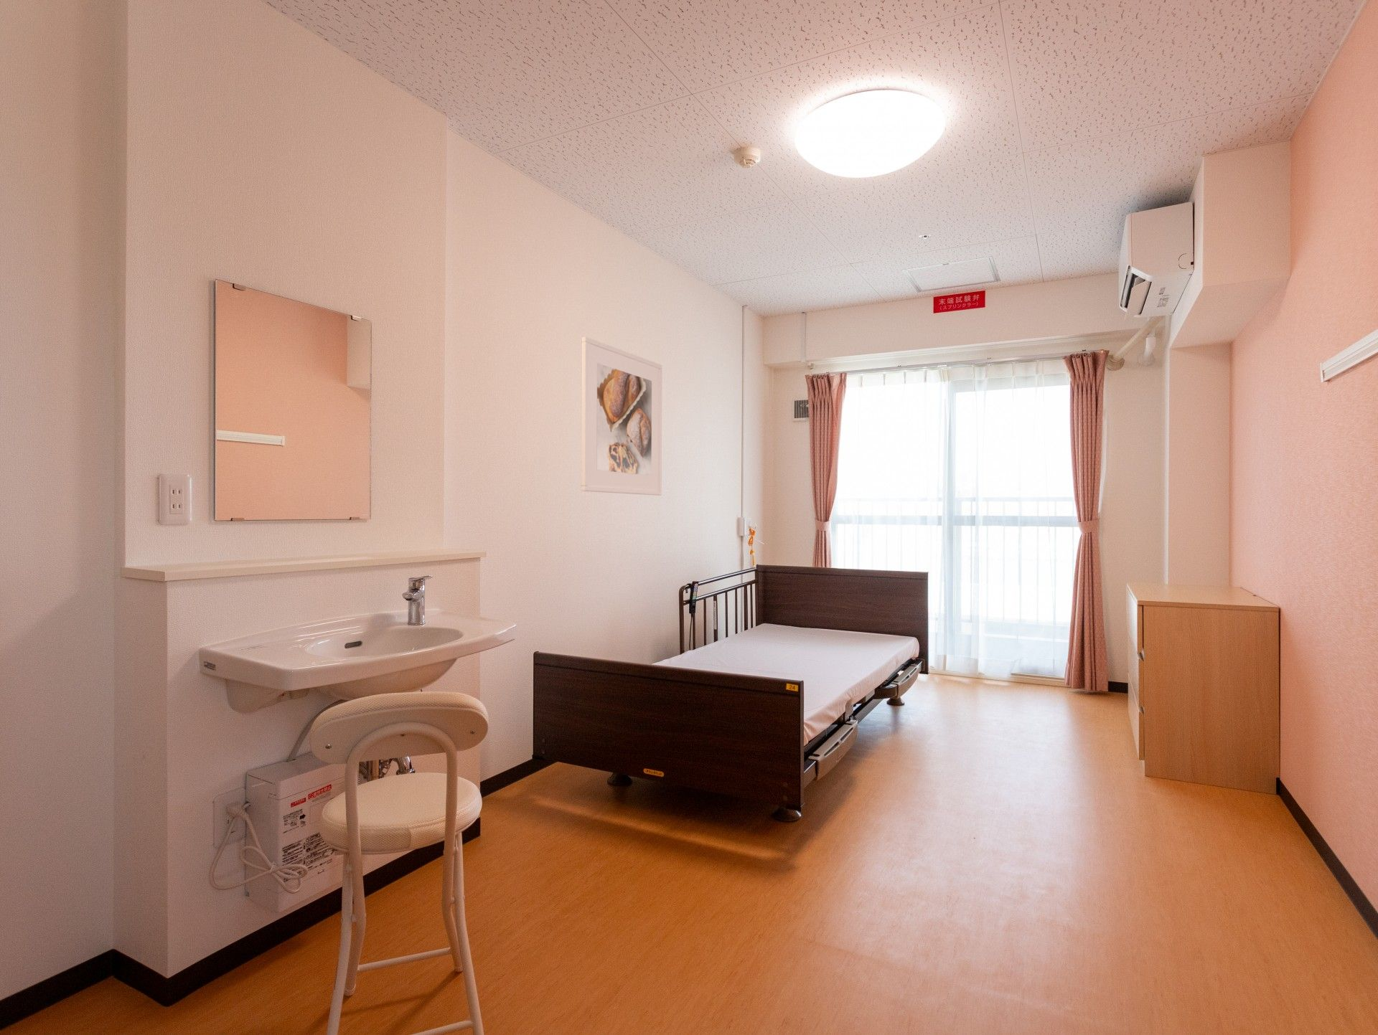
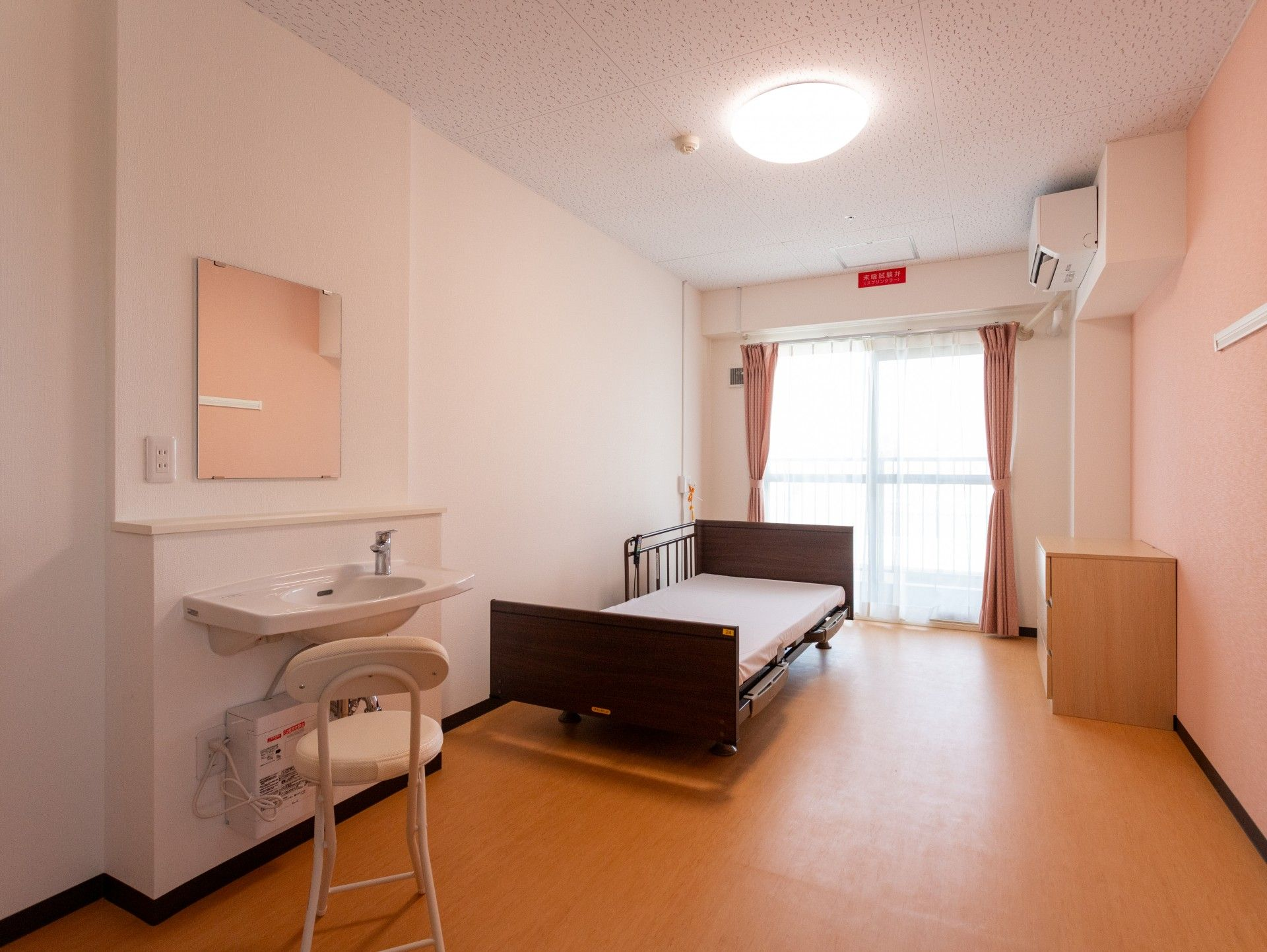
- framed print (624, 423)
